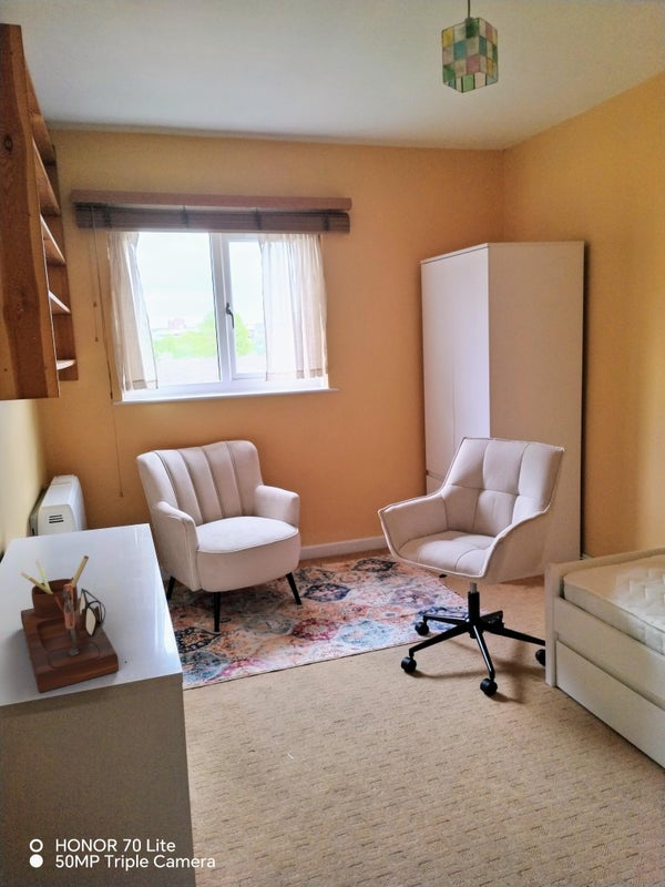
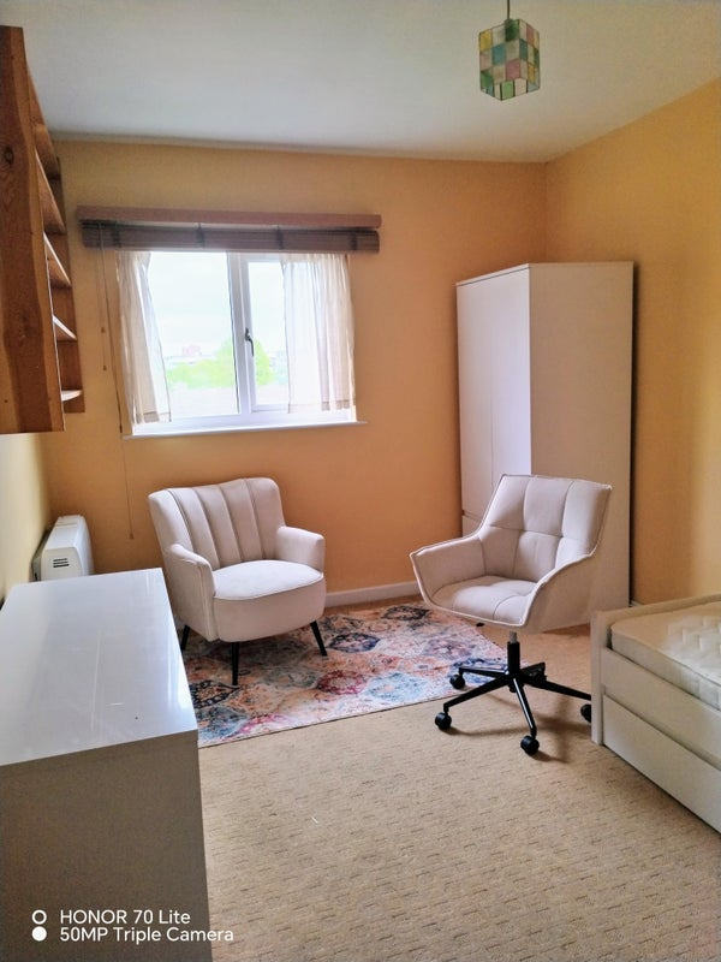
- desk organizer (62, 603)
